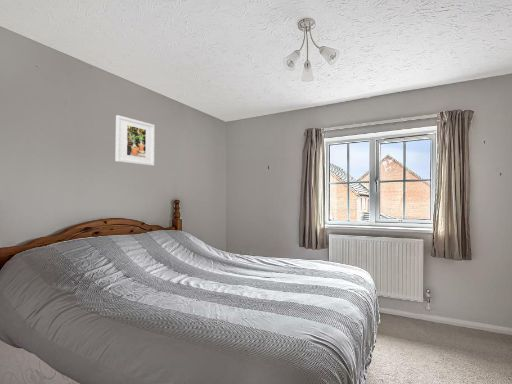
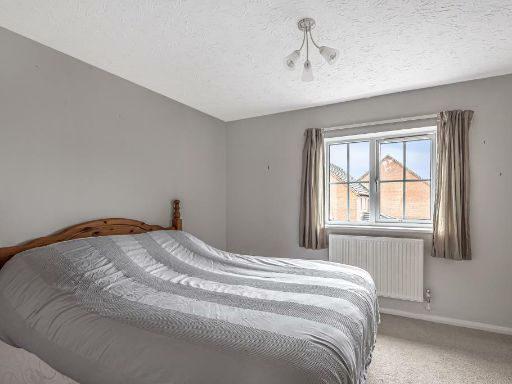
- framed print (136, 142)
